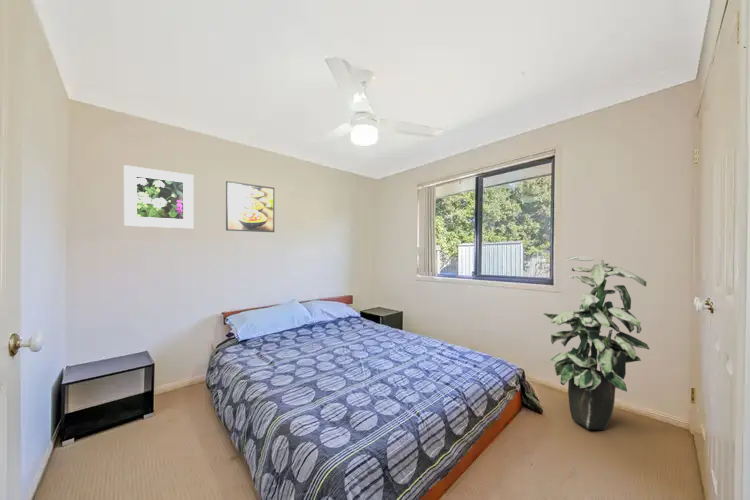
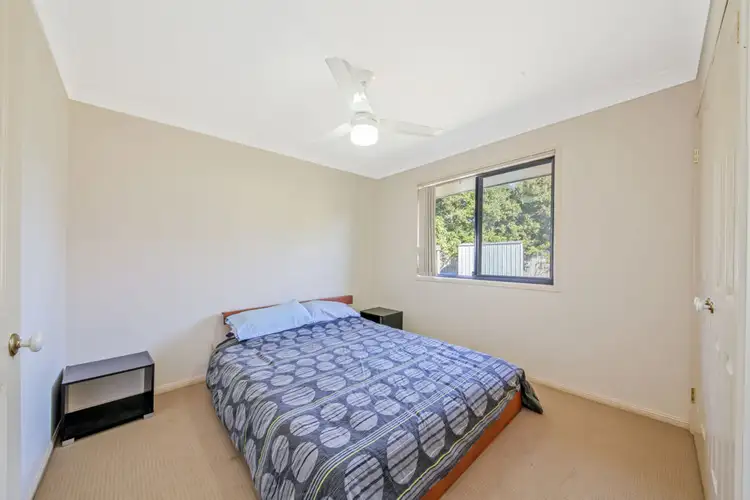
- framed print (251, 208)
- indoor plant (590, 338)
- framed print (160, 198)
